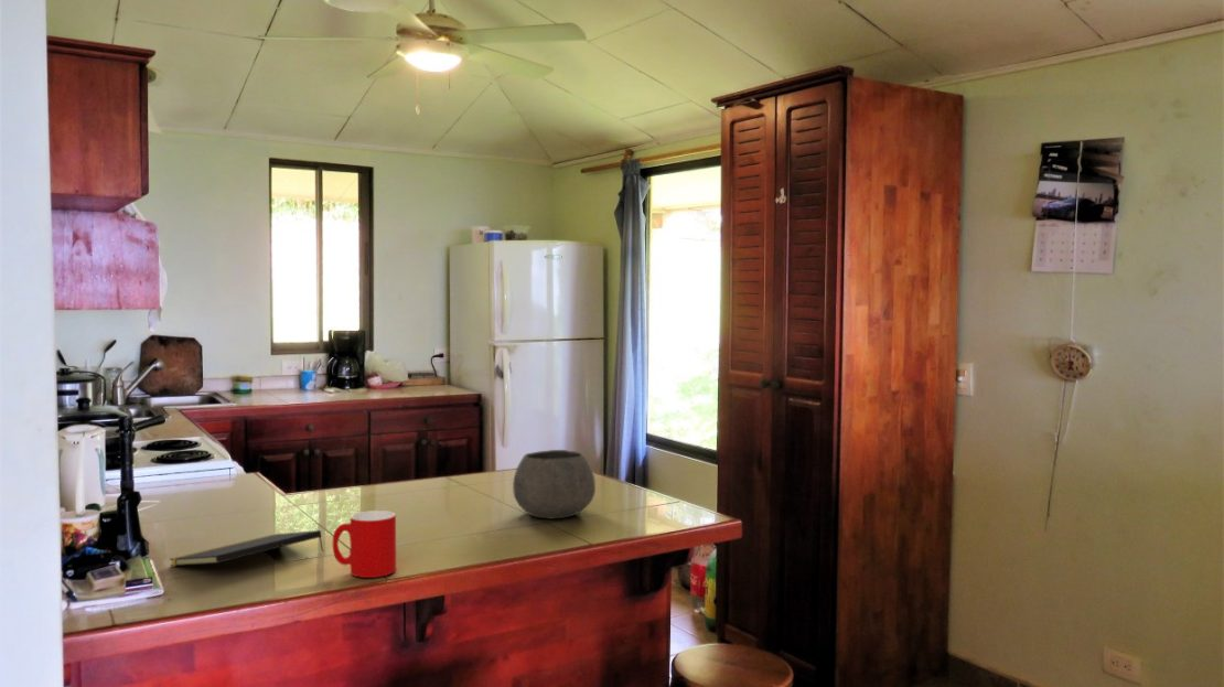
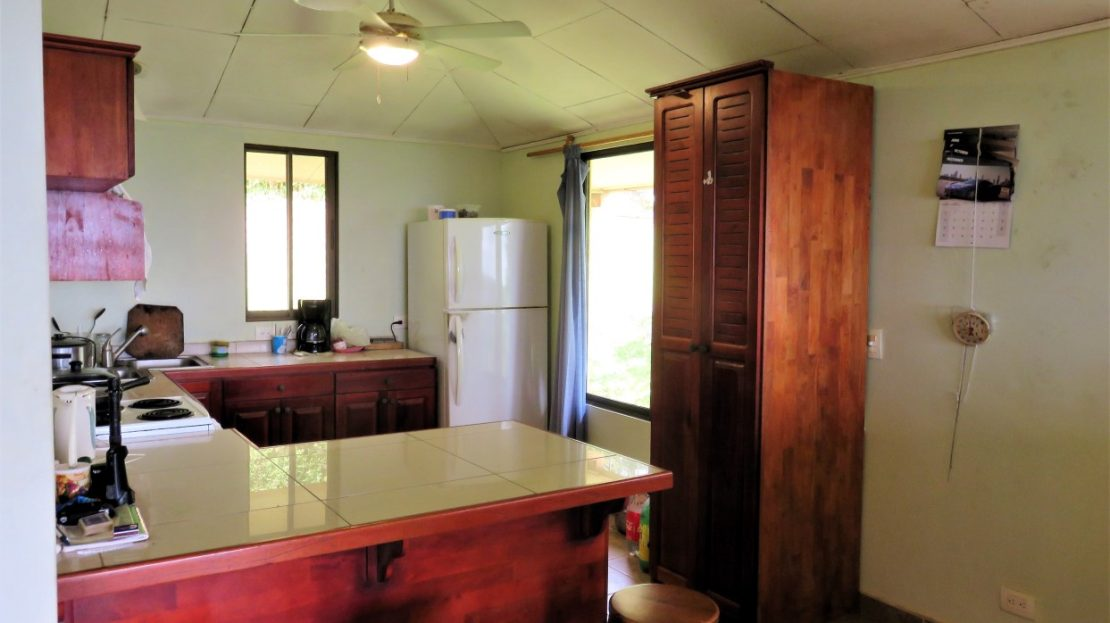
- bowl (554, 484)
- notepad (247, 547)
- cup (364, 543)
